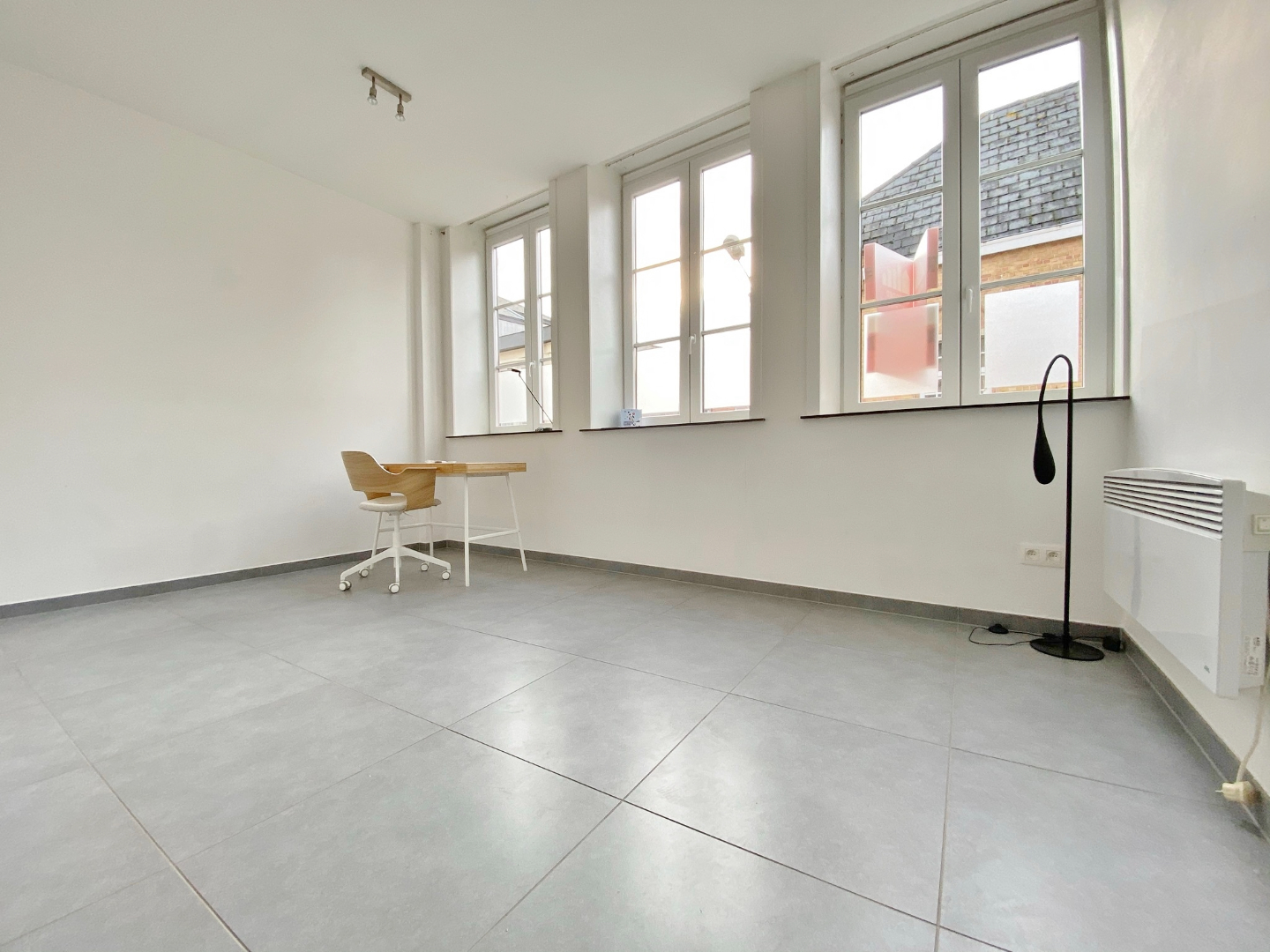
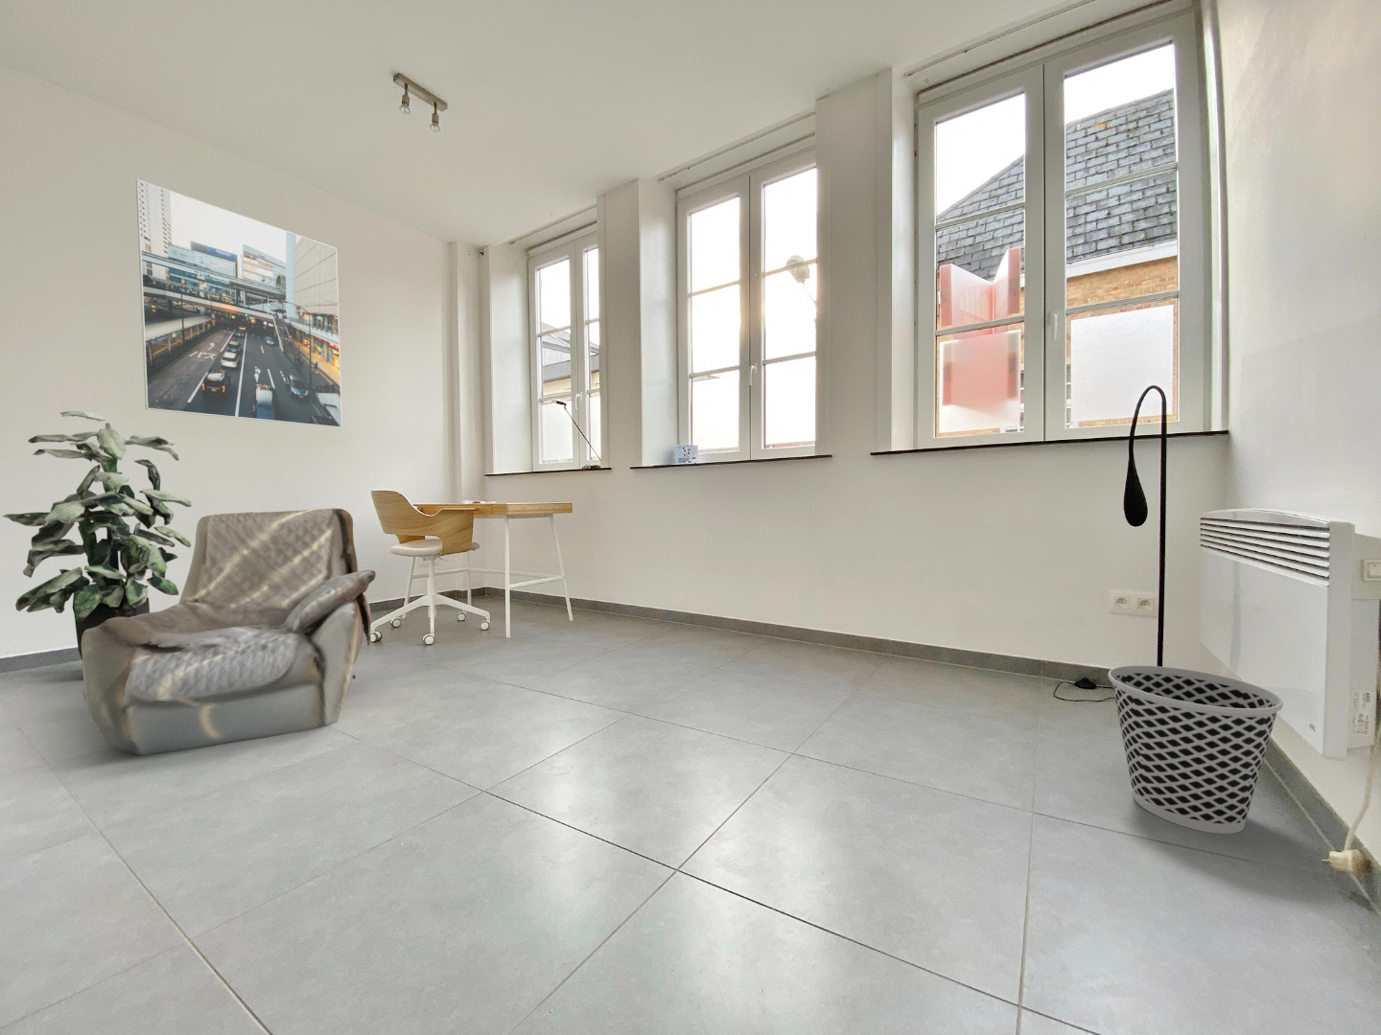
+ wastebasket (1187, 747)
+ armchair (254, 611)
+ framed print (251, 320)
+ indoor plant (102, 544)
